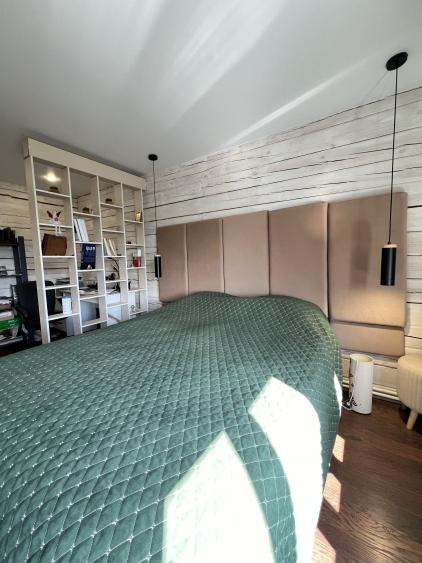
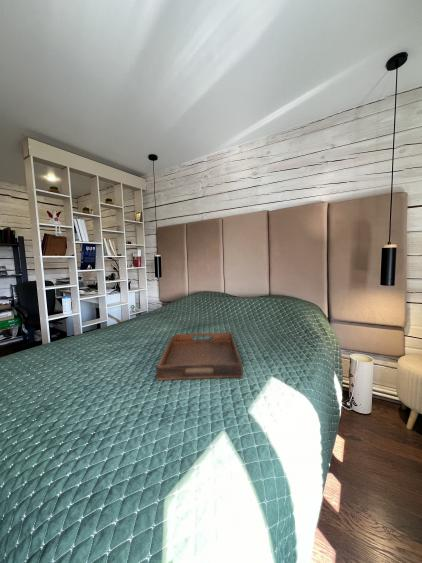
+ serving tray (201, 351)
